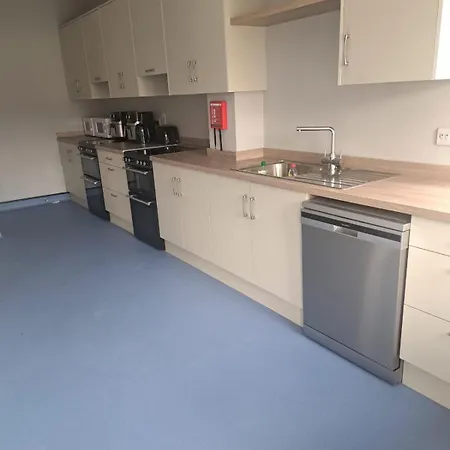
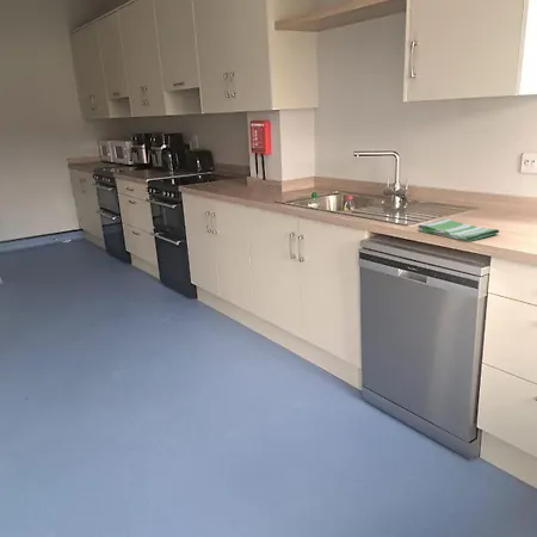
+ dish towel (456, 228)
